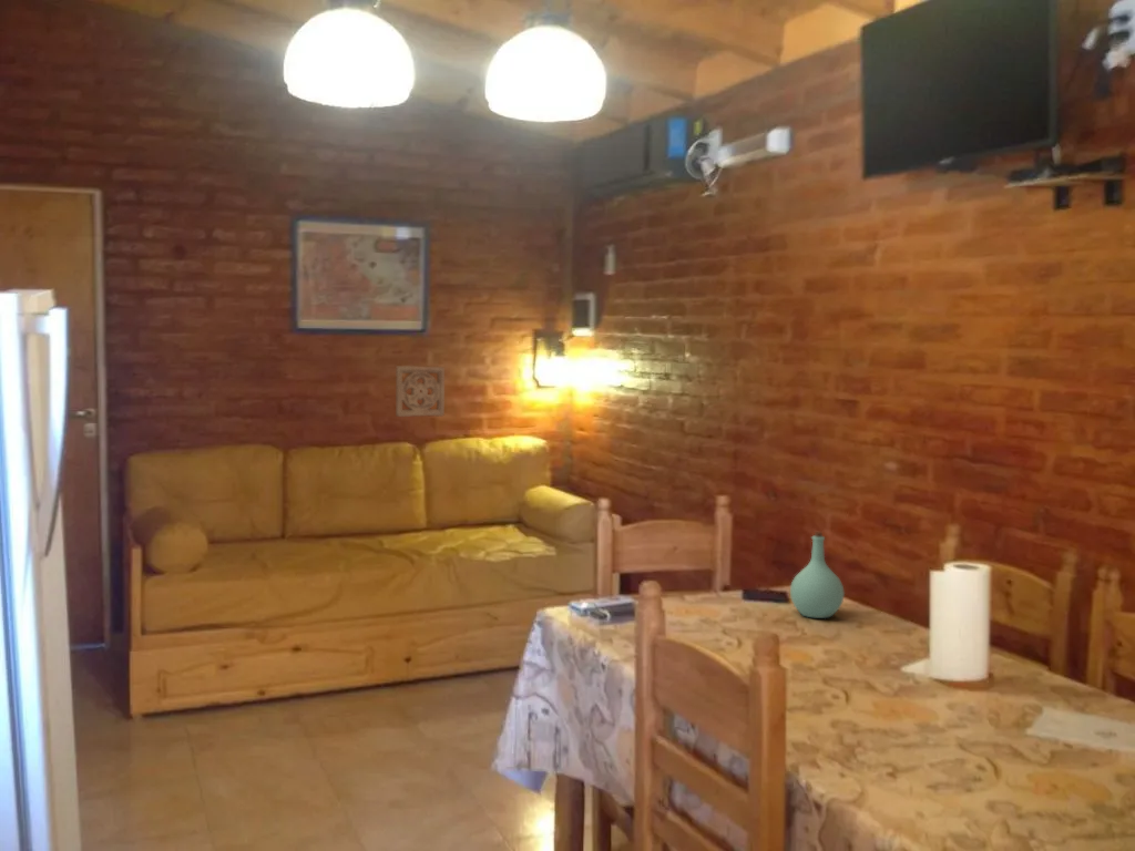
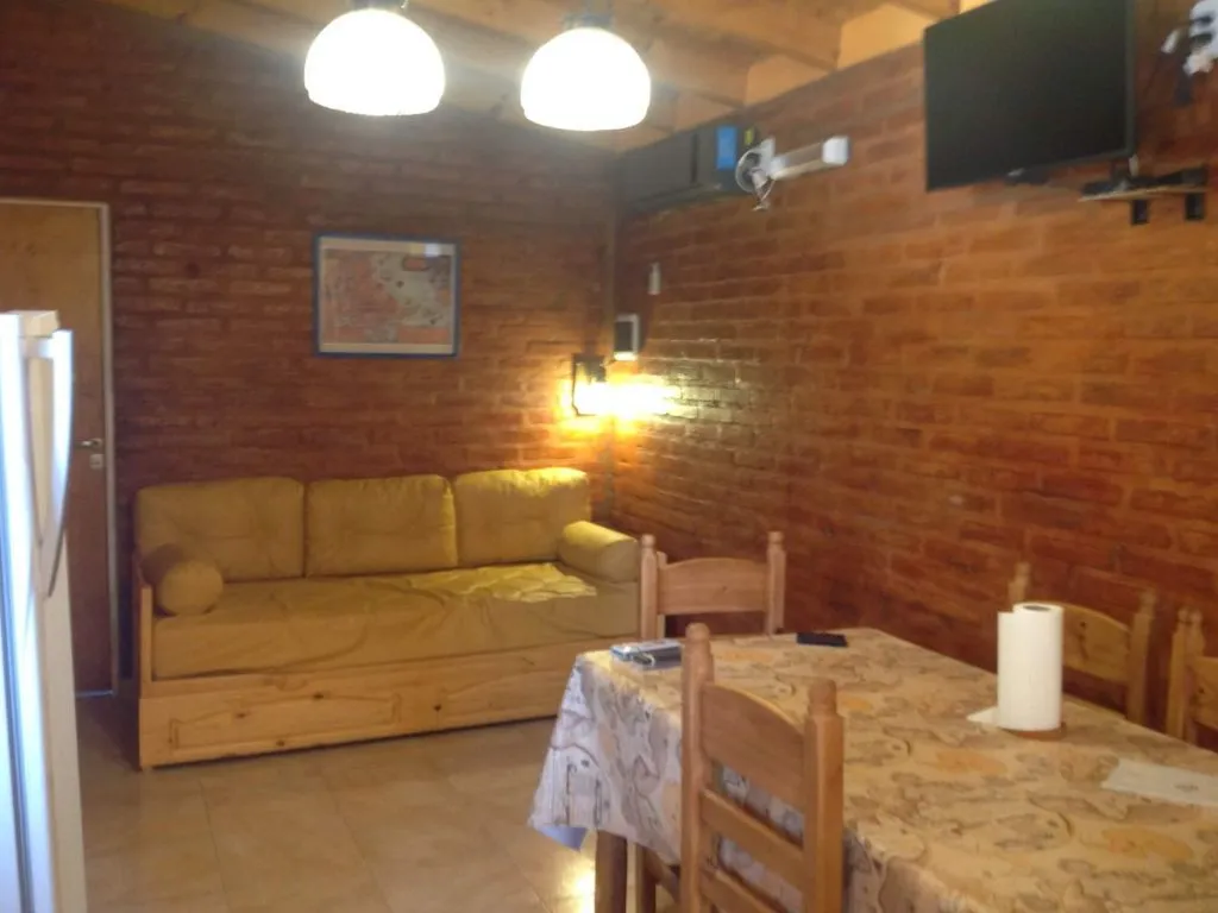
- wall ornament (419, 391)
- bottle (817, 573)
